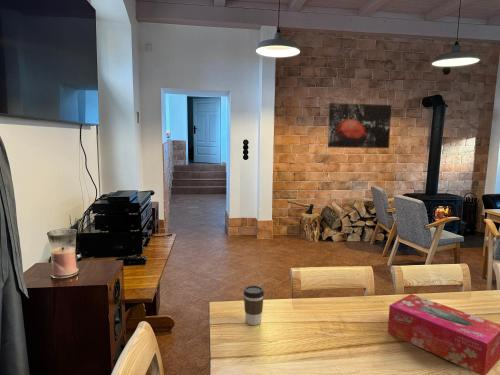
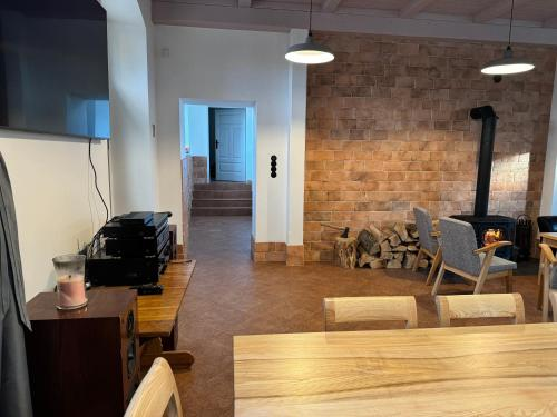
- wall art (359, 126)
- tissue box (442, 329)
- coffee cup (253, 305)
